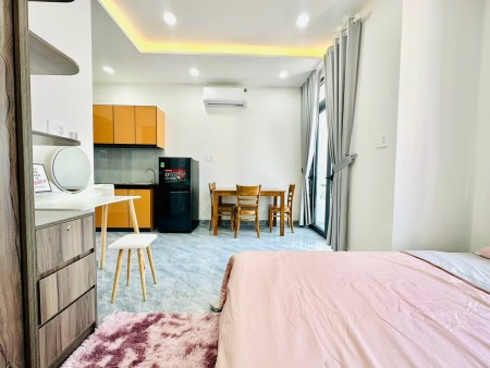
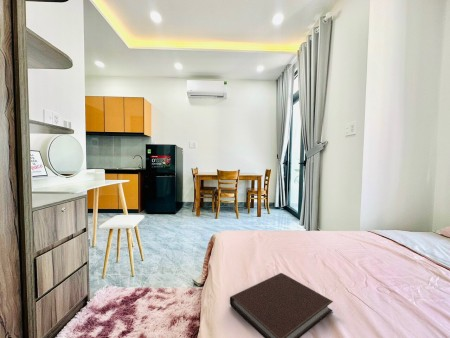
+ notebook (280, 303)
